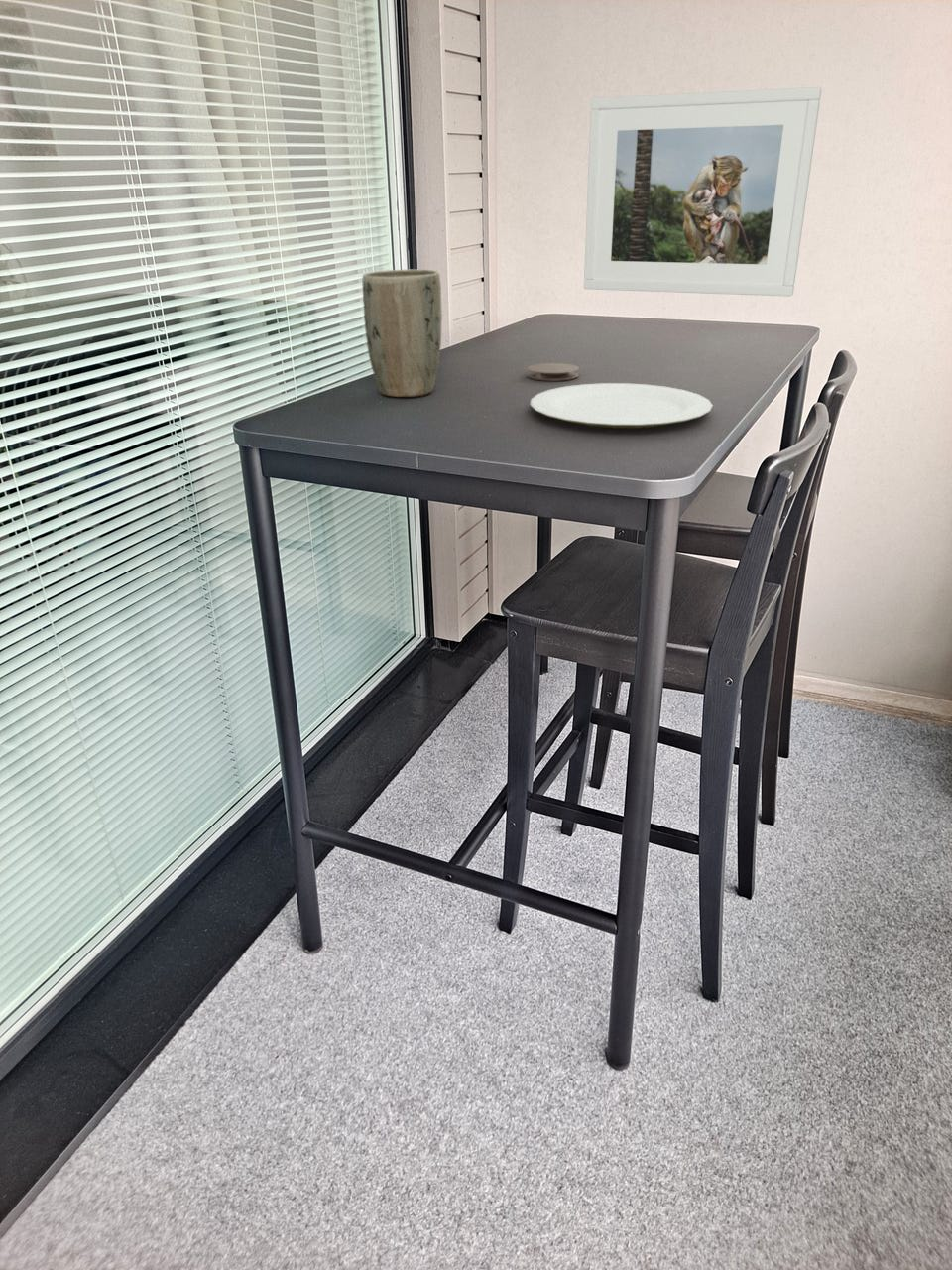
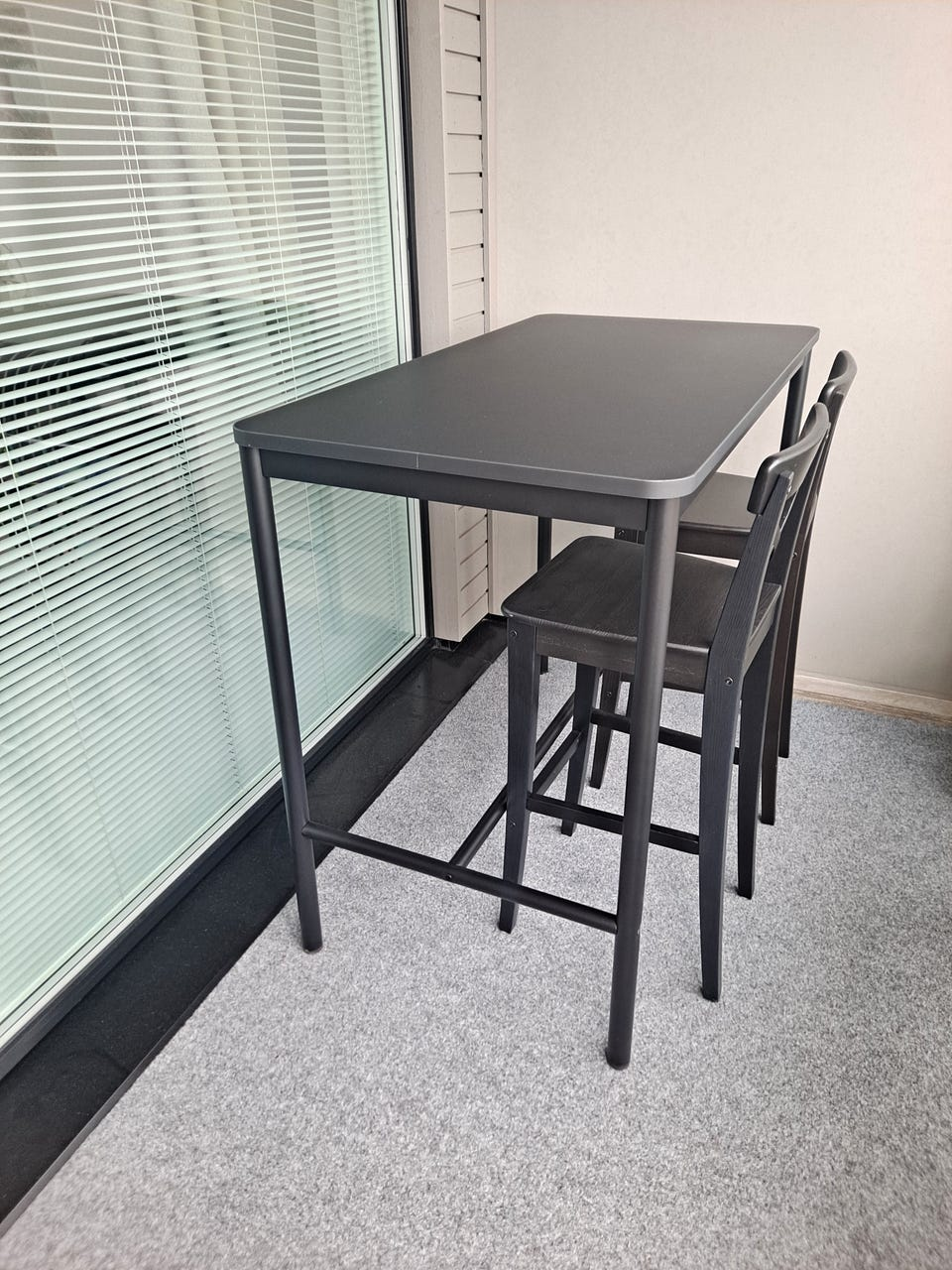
- coaster (552, 371)
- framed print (692, 196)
- plate (619, 407)
- plant pot (404, 333)
